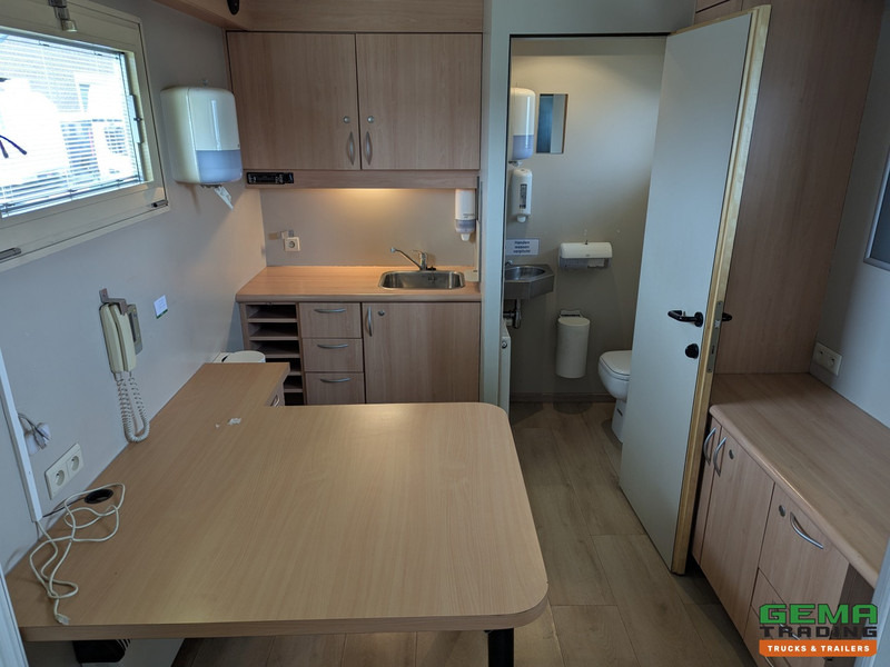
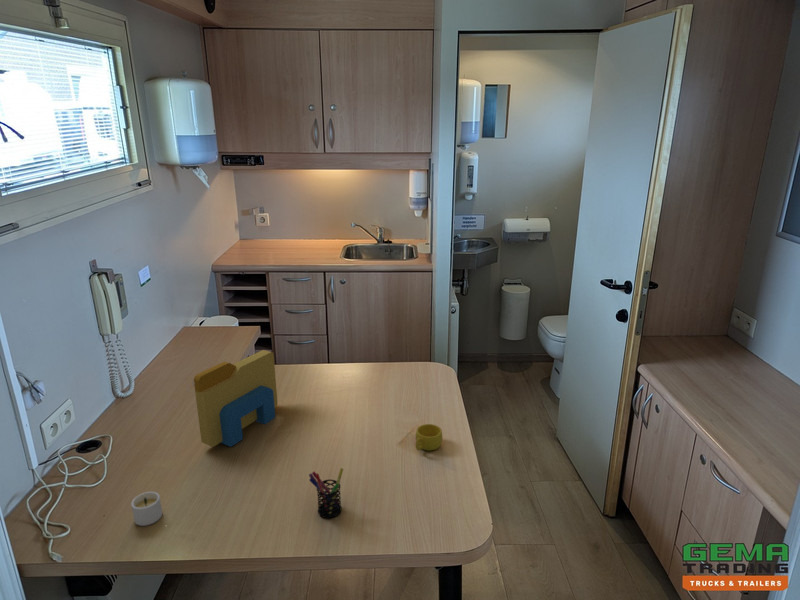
+ pen holder (329, 491)
+ candle (151, 509)
+ folder (242, 395)
+ cup (426, 439)
